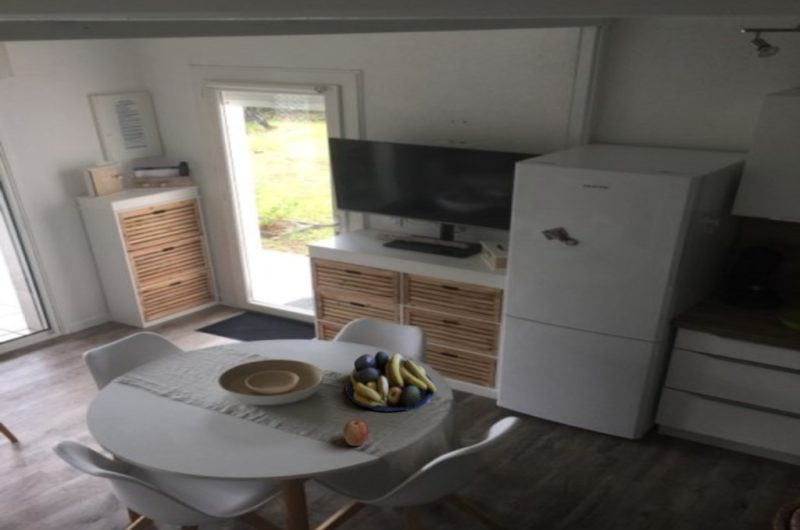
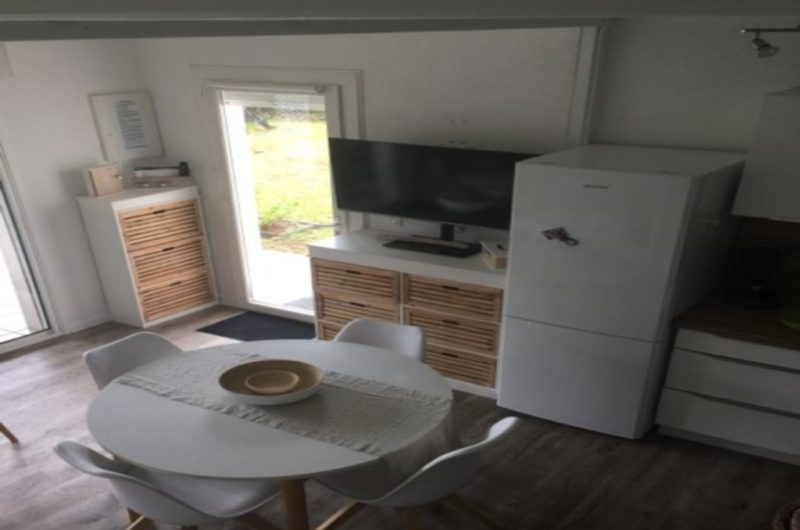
- fruit bowl (390, 373)
- apple (356, 432)
